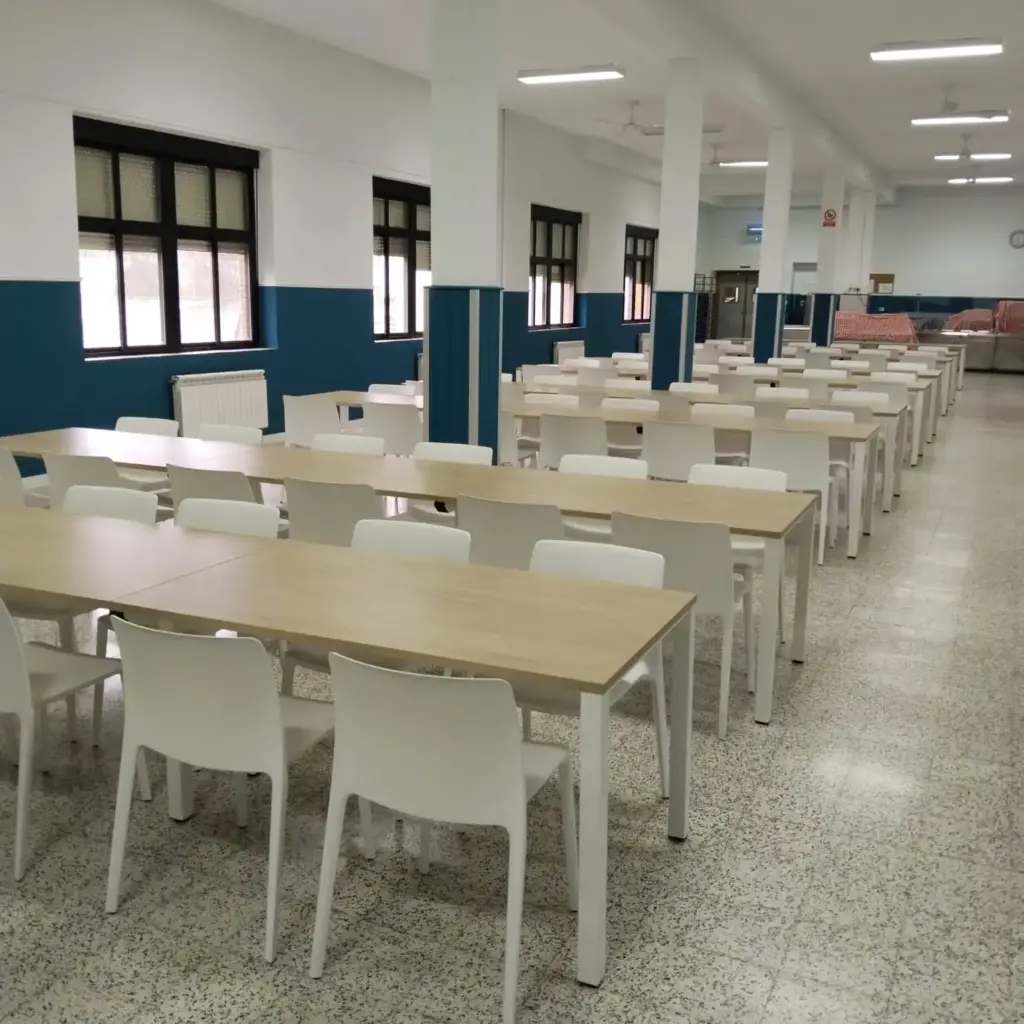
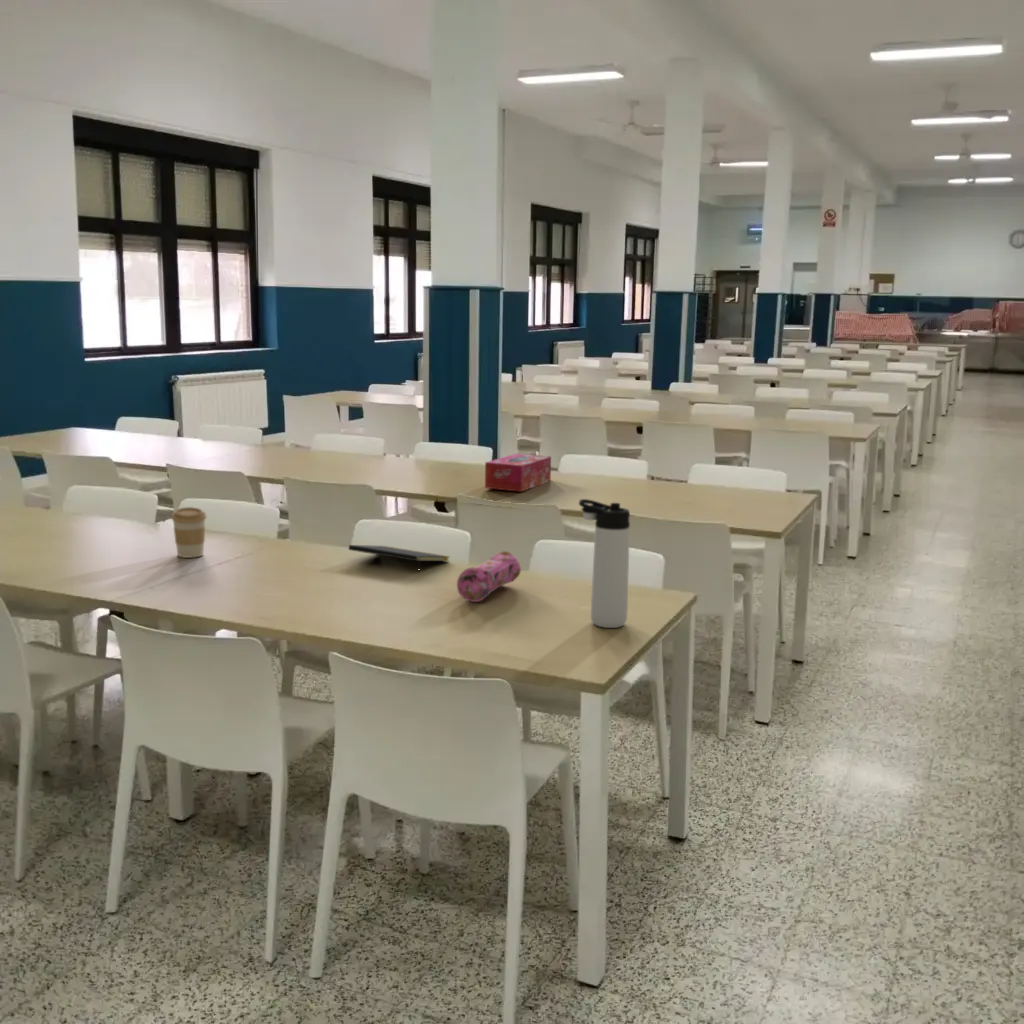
+ pencil case (489, 575)
+ tissue box (518, 471)
+ thermos bottle (602, 562)
+ notepad (399, 553)
+ coffee cup (189, 532)
